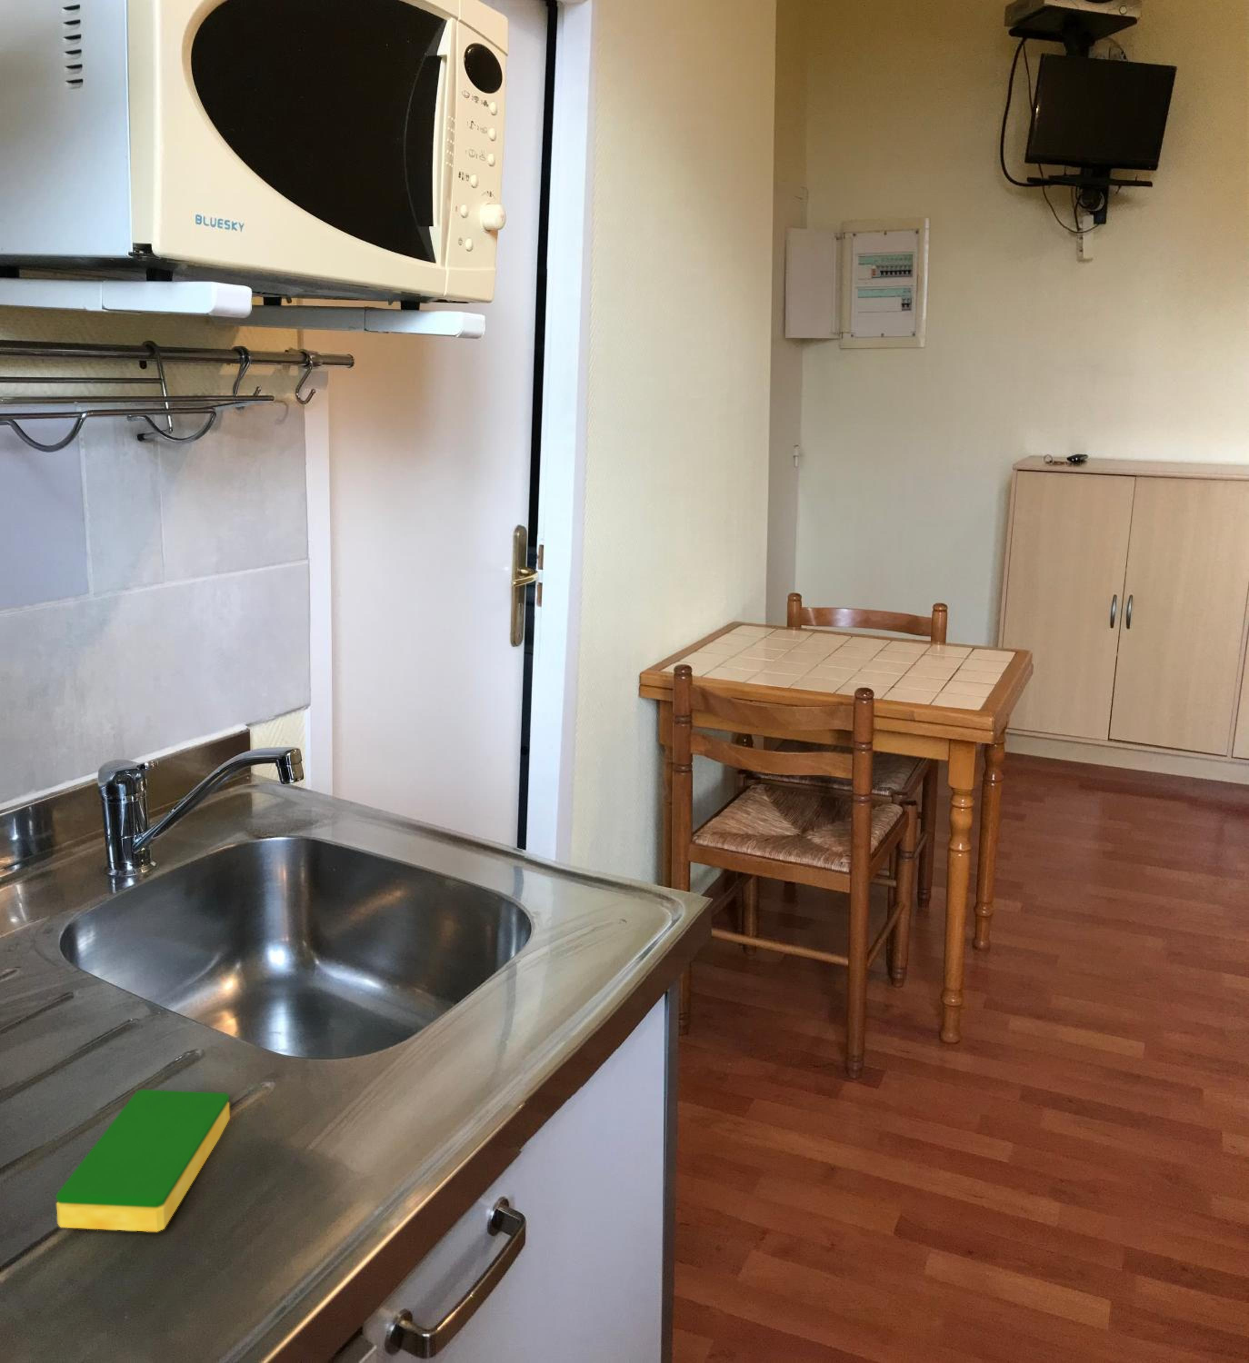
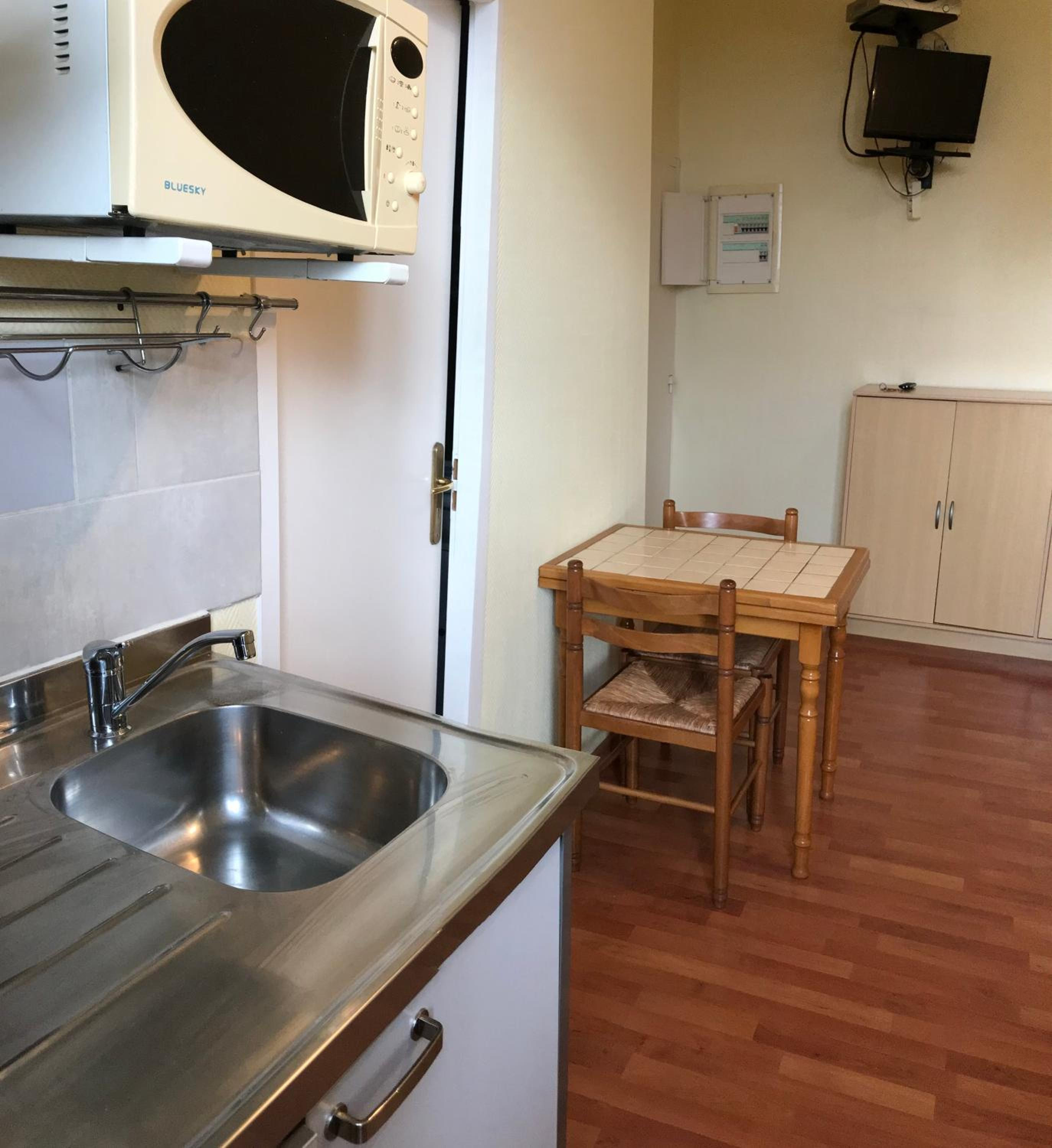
- dish sponge (150, 1155)
